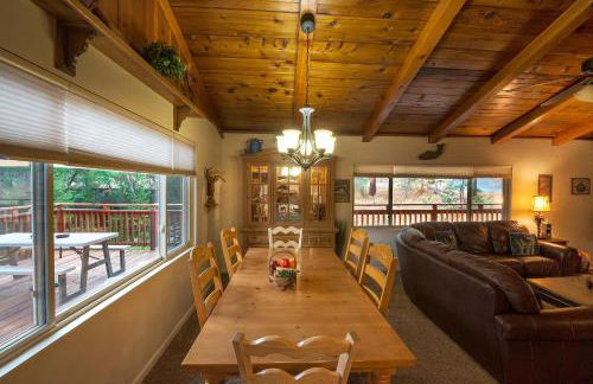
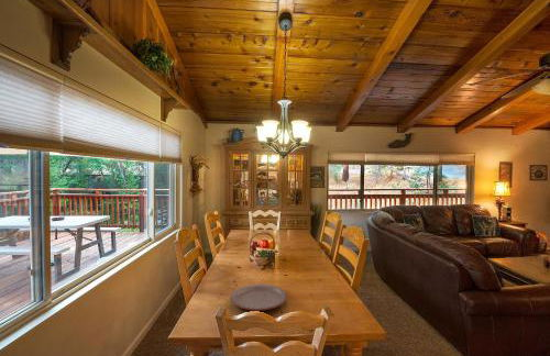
+ plate (258, 297)
